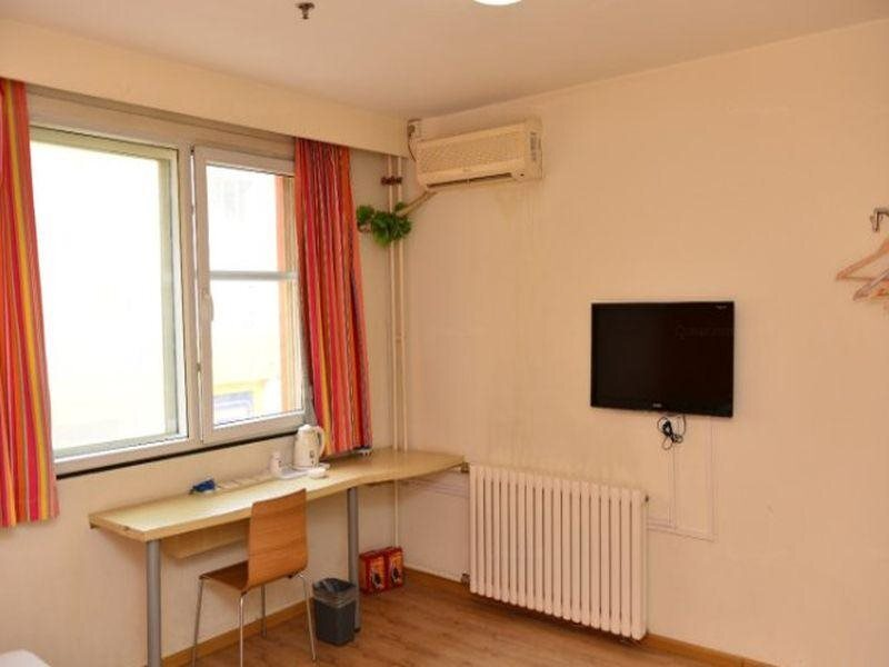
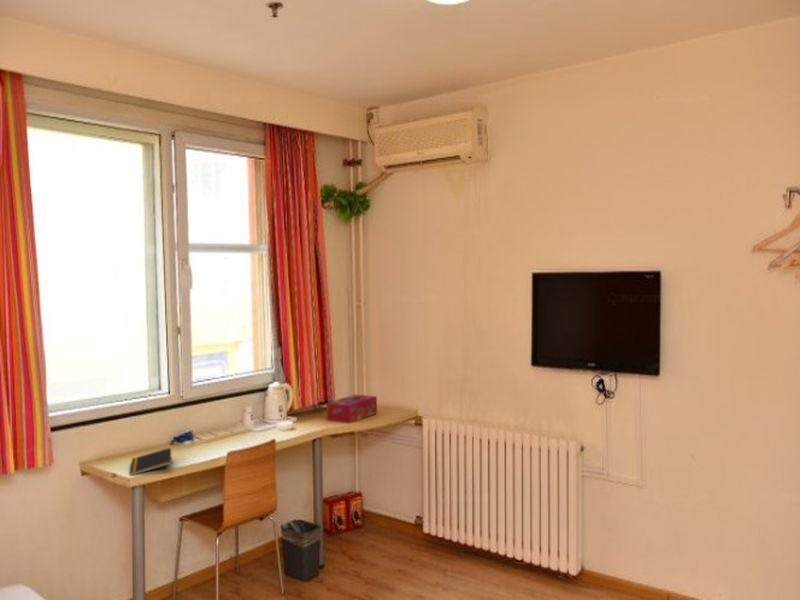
+ tissue box (352, 408)
+ notepad (151, 461)
